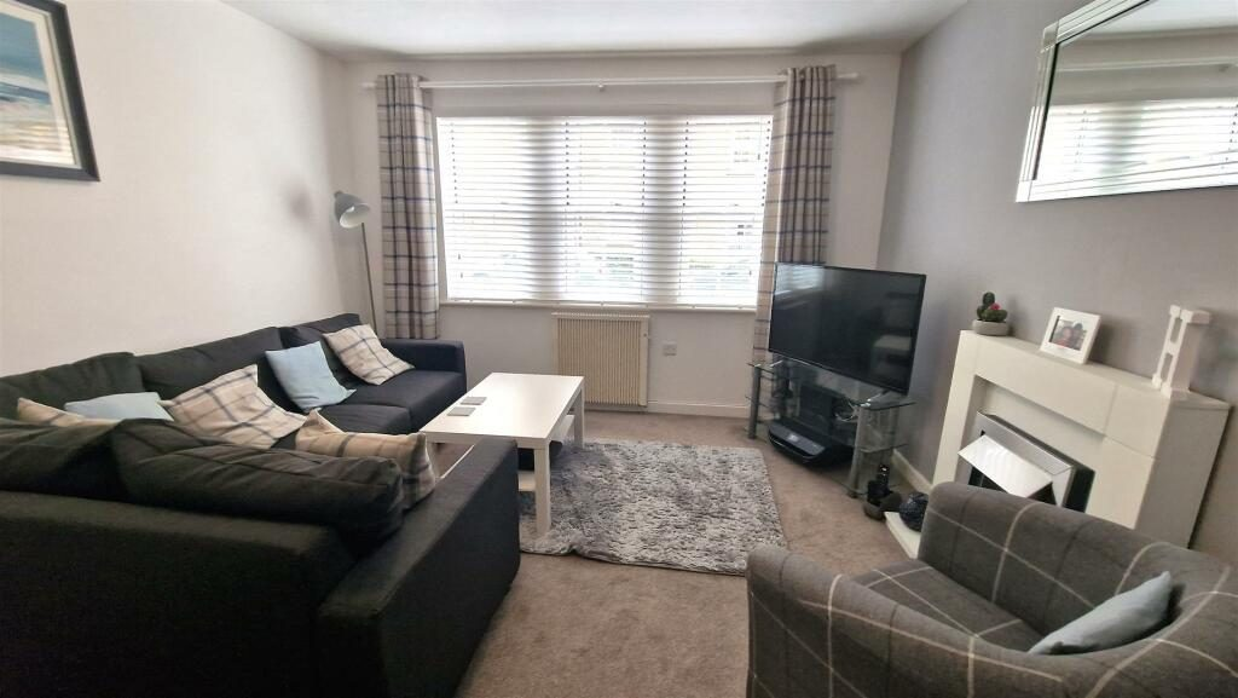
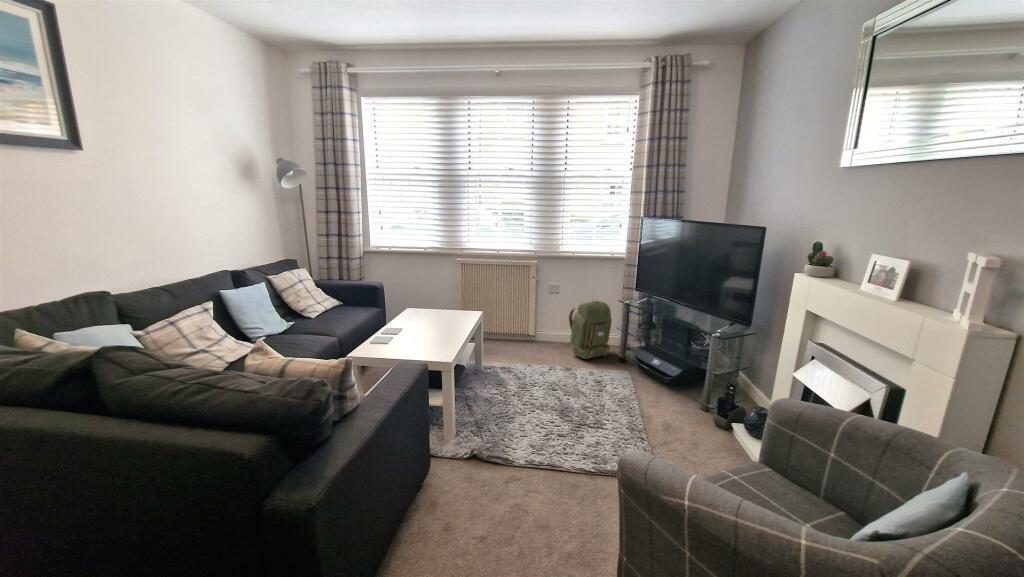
+ backpack (589, 327)
